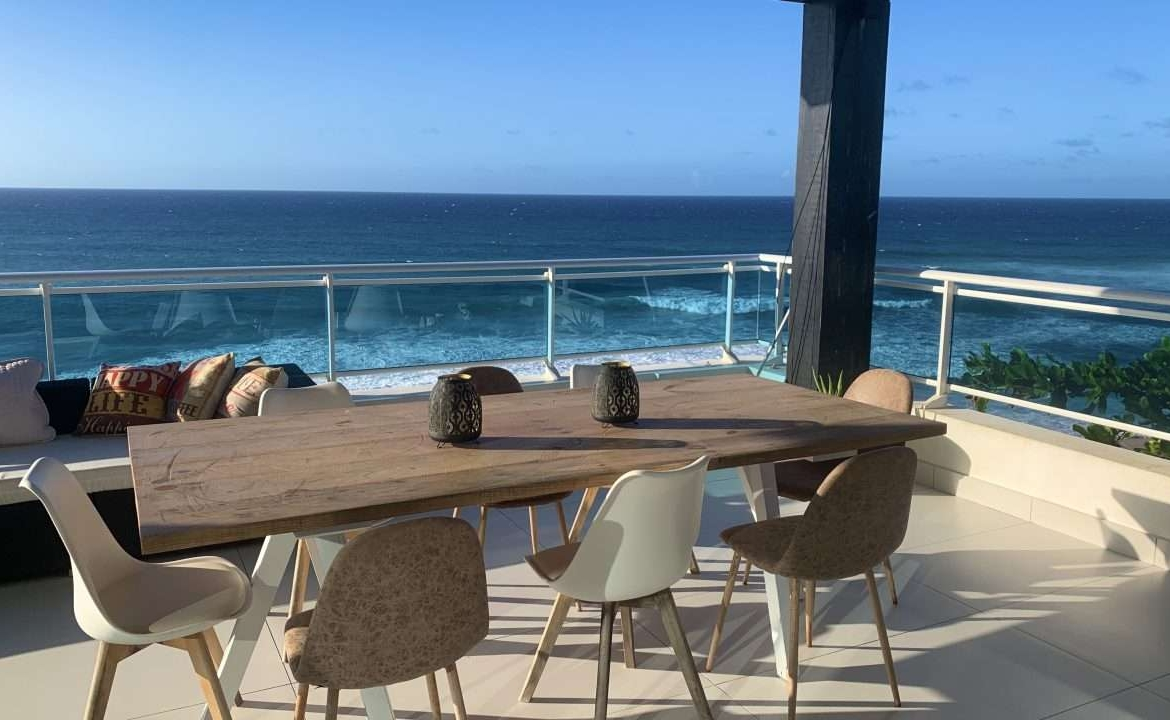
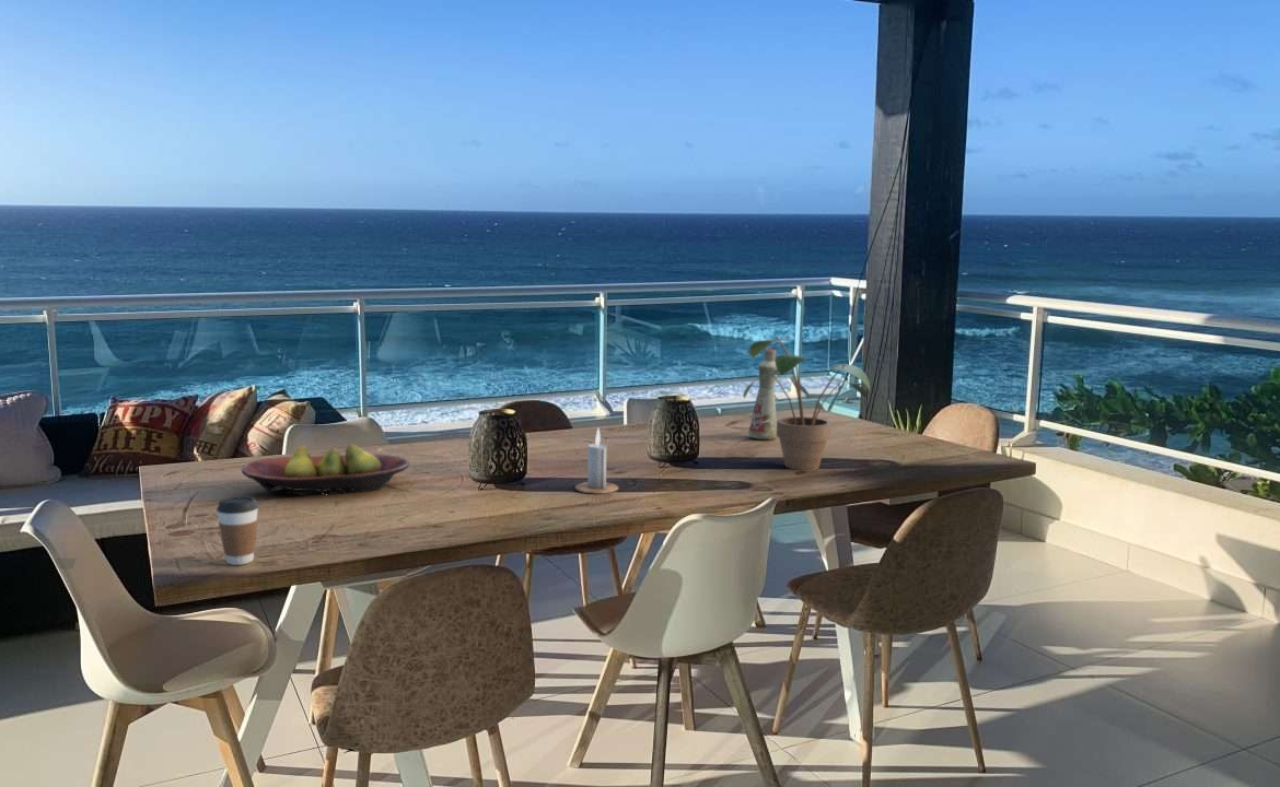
+ coffee cup (238, 530)
+ bottle (765, 392)
+ fruit bowl (326, 467)
+ potted plant (802, 404)
+ candle (596, 457)
